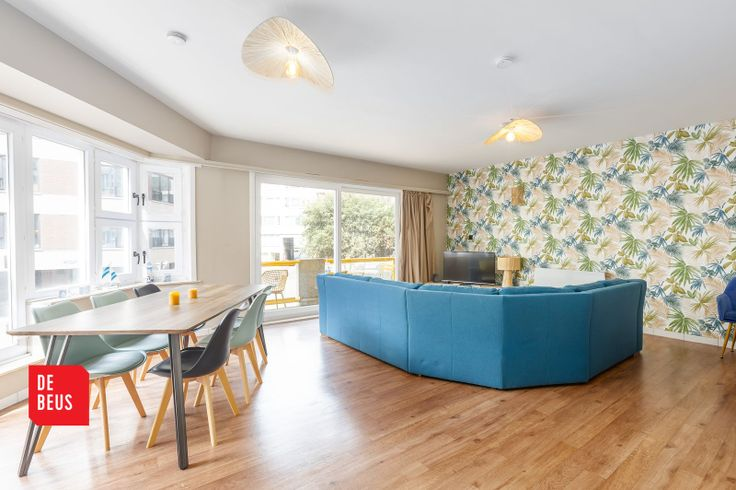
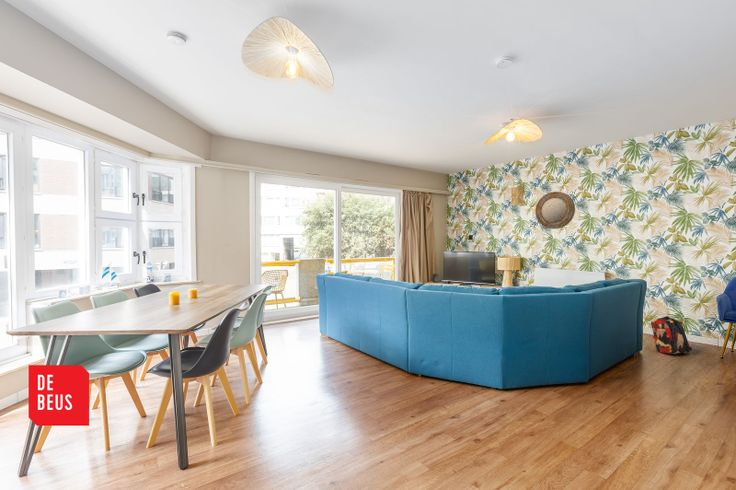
+ home mirror (554, 210)
+ backpack (671, 334)
